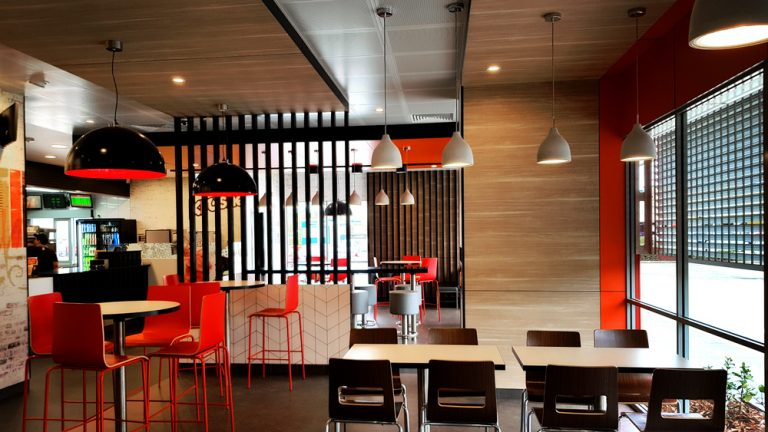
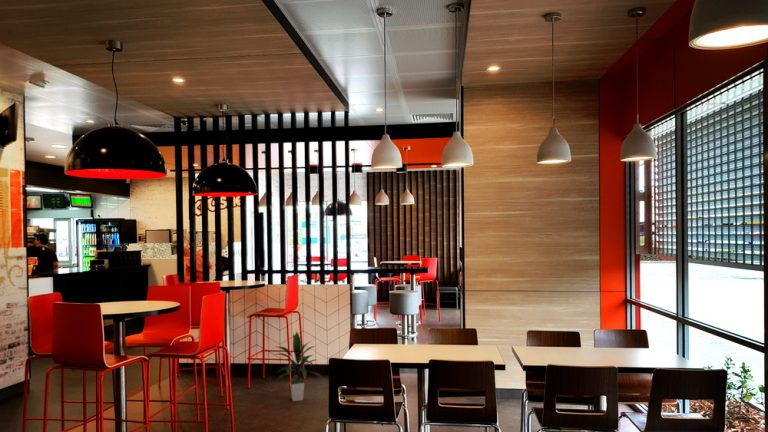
+ indoor plant (298, 366)
